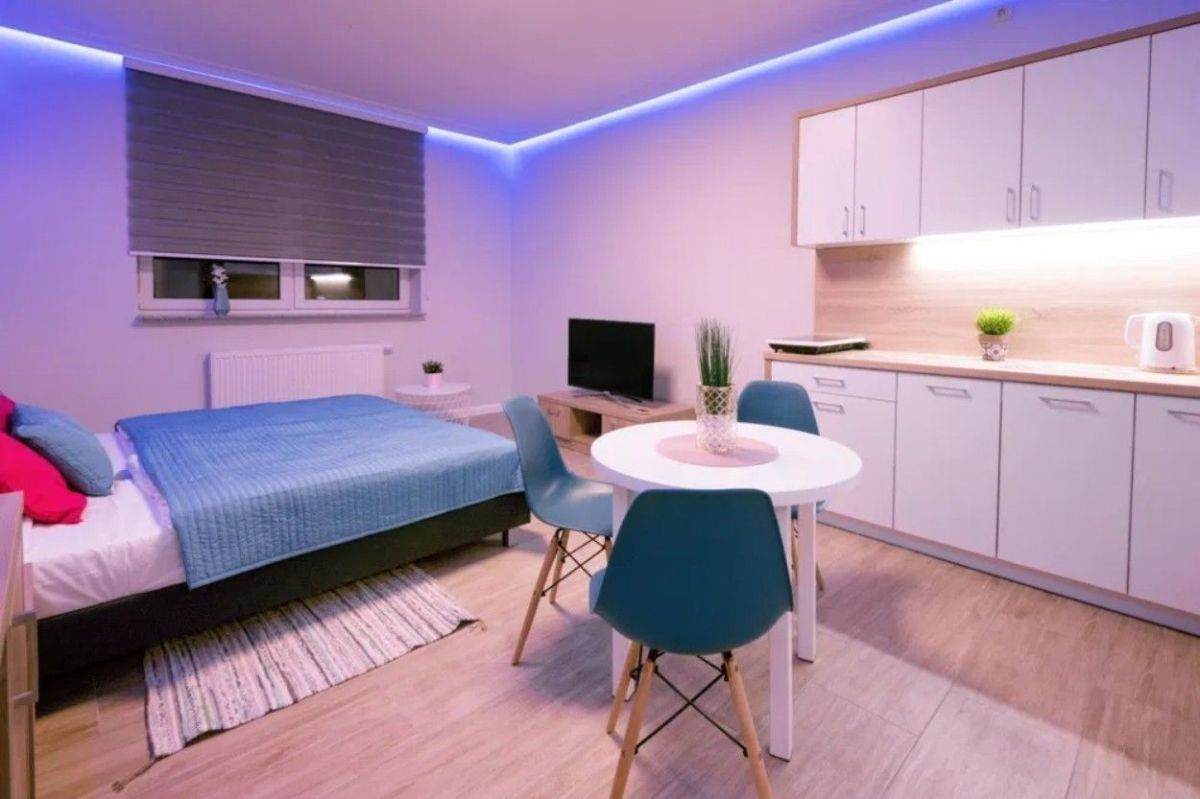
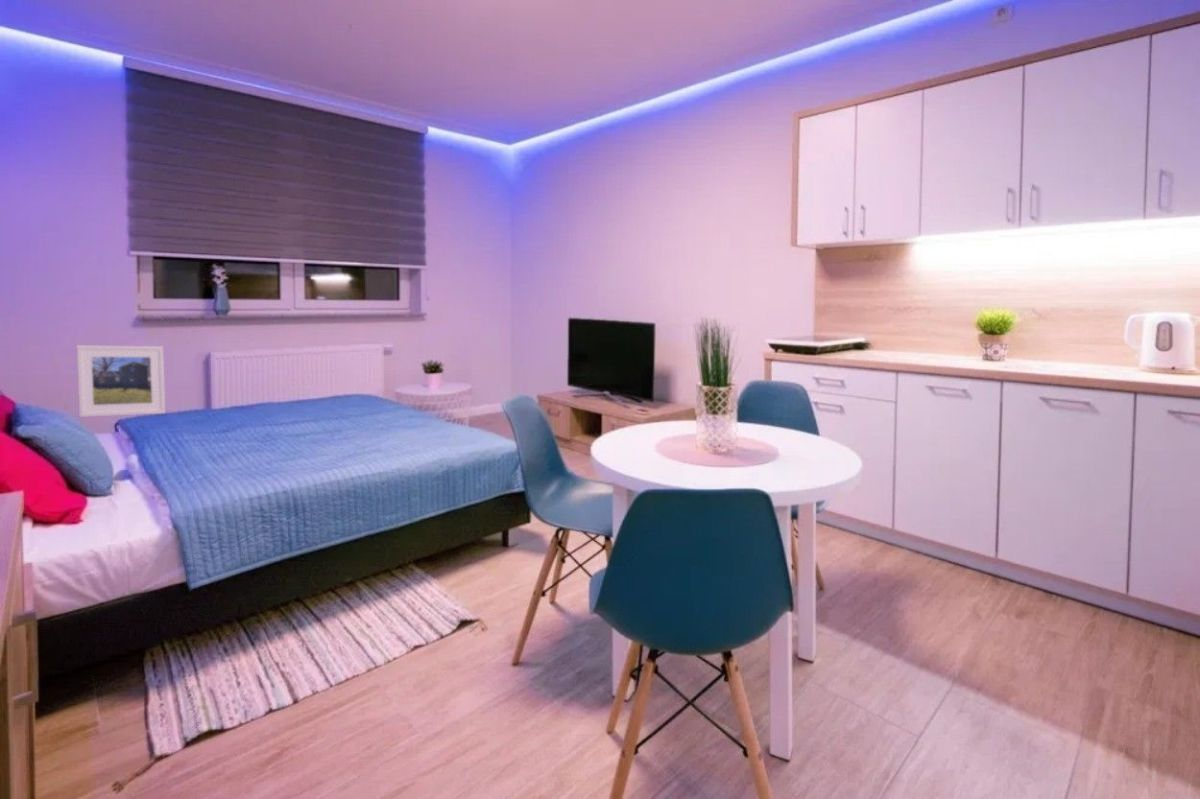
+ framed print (122, 380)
